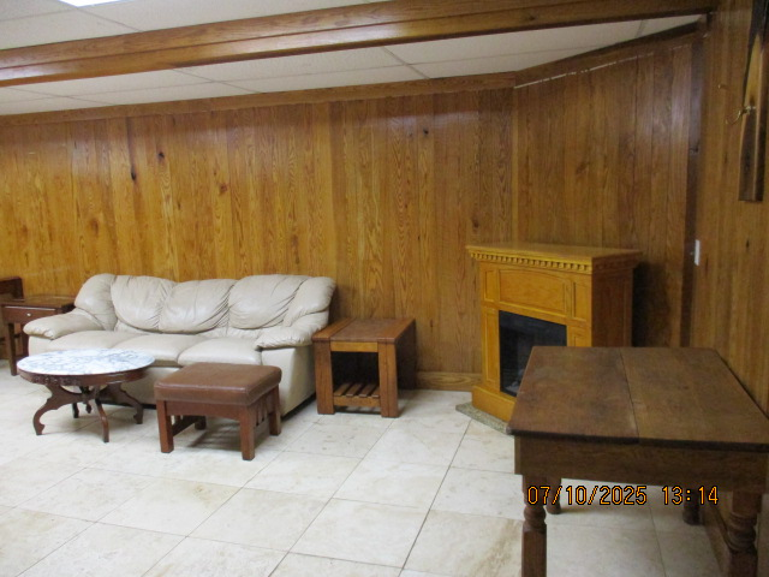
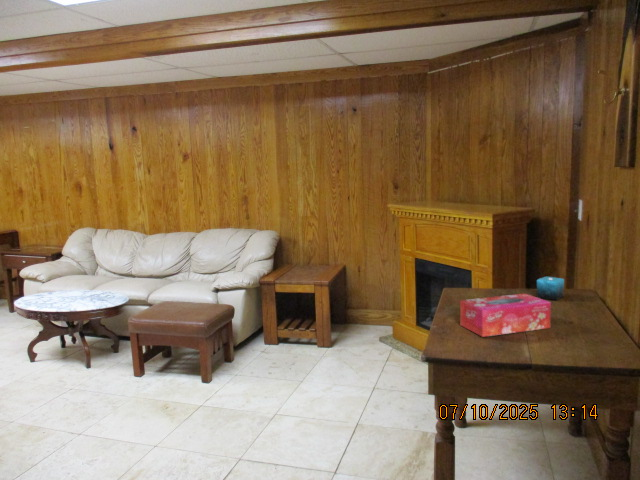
+ candle (550, 284)
+ tissue box (504, 314)
